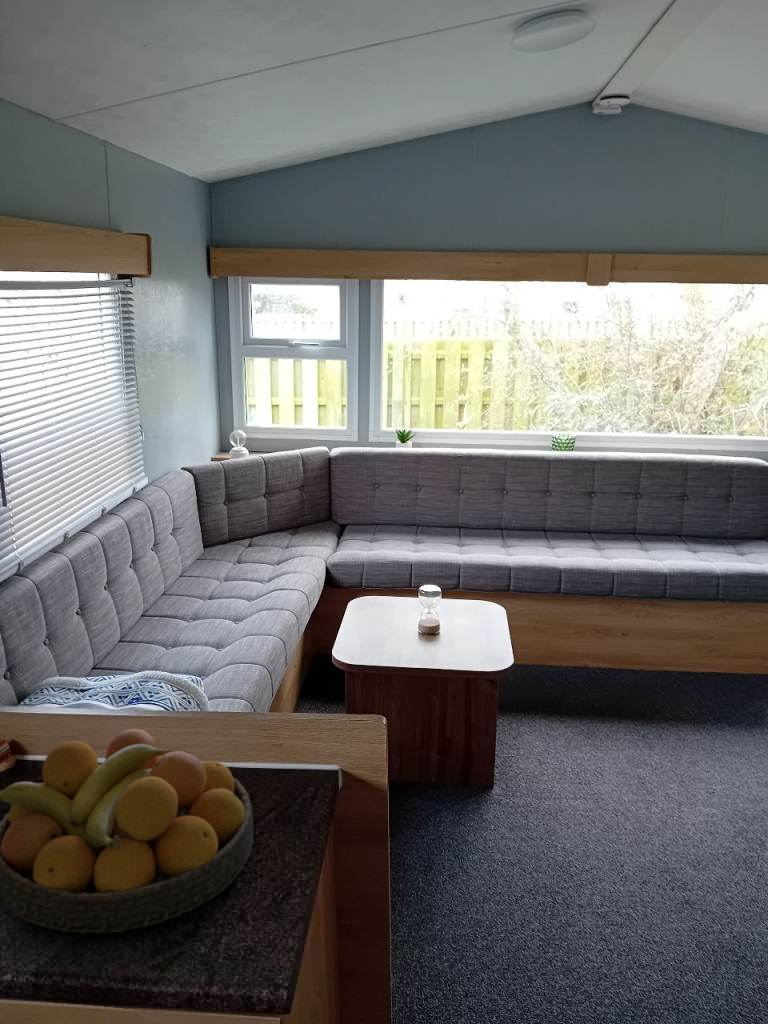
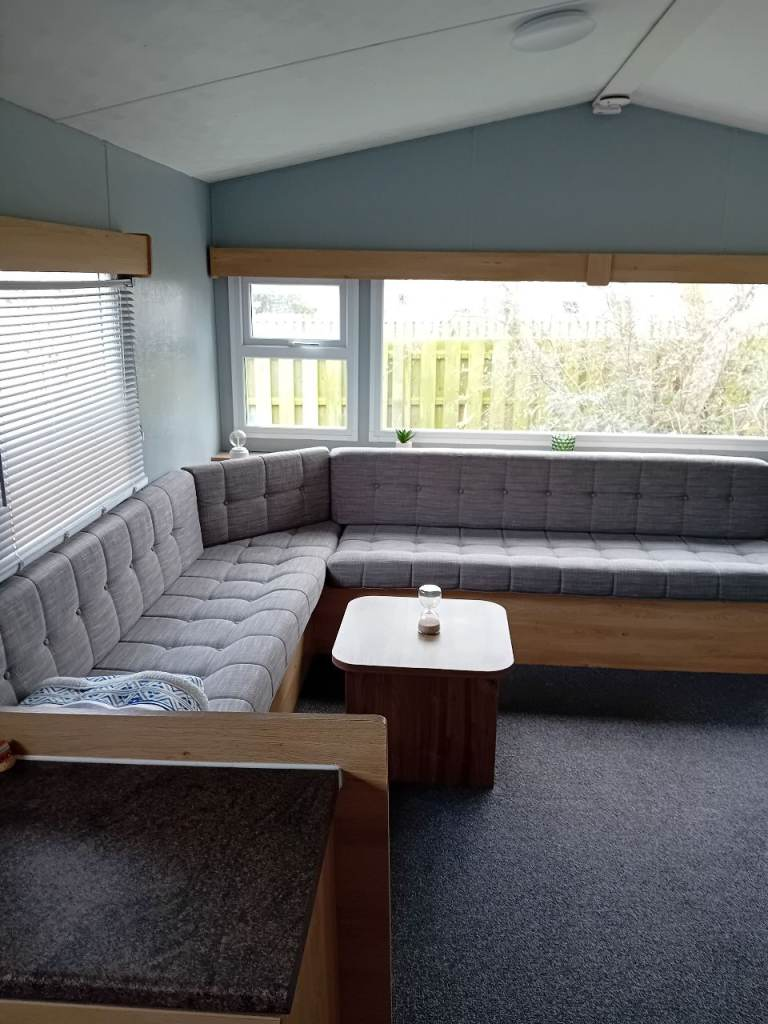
- fruit bowl (126, 802)
